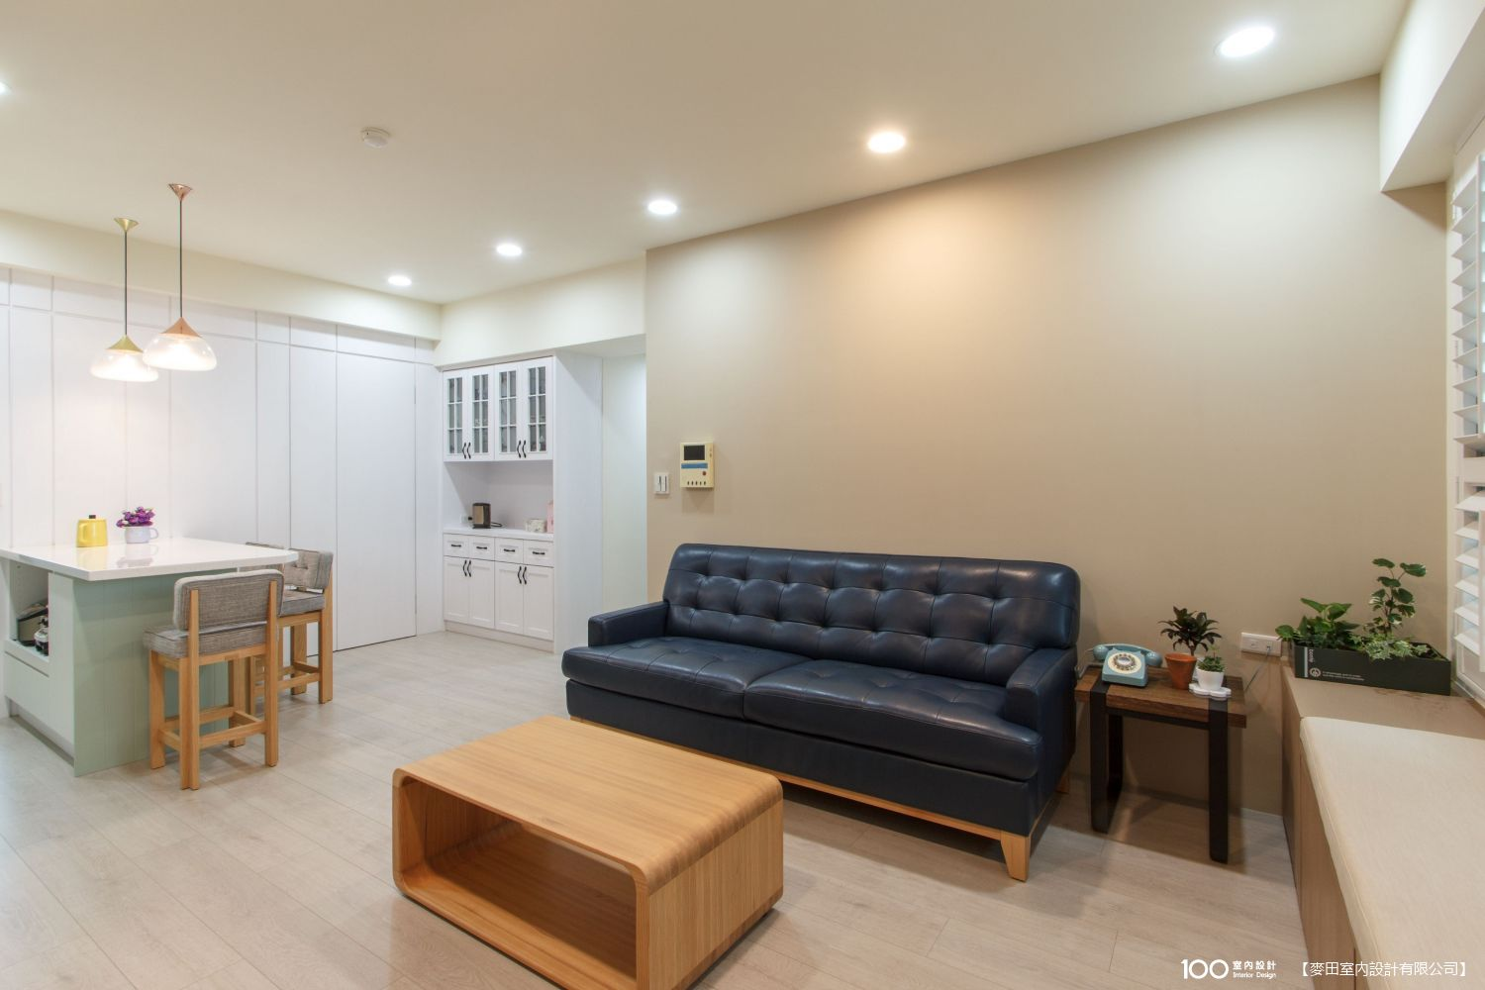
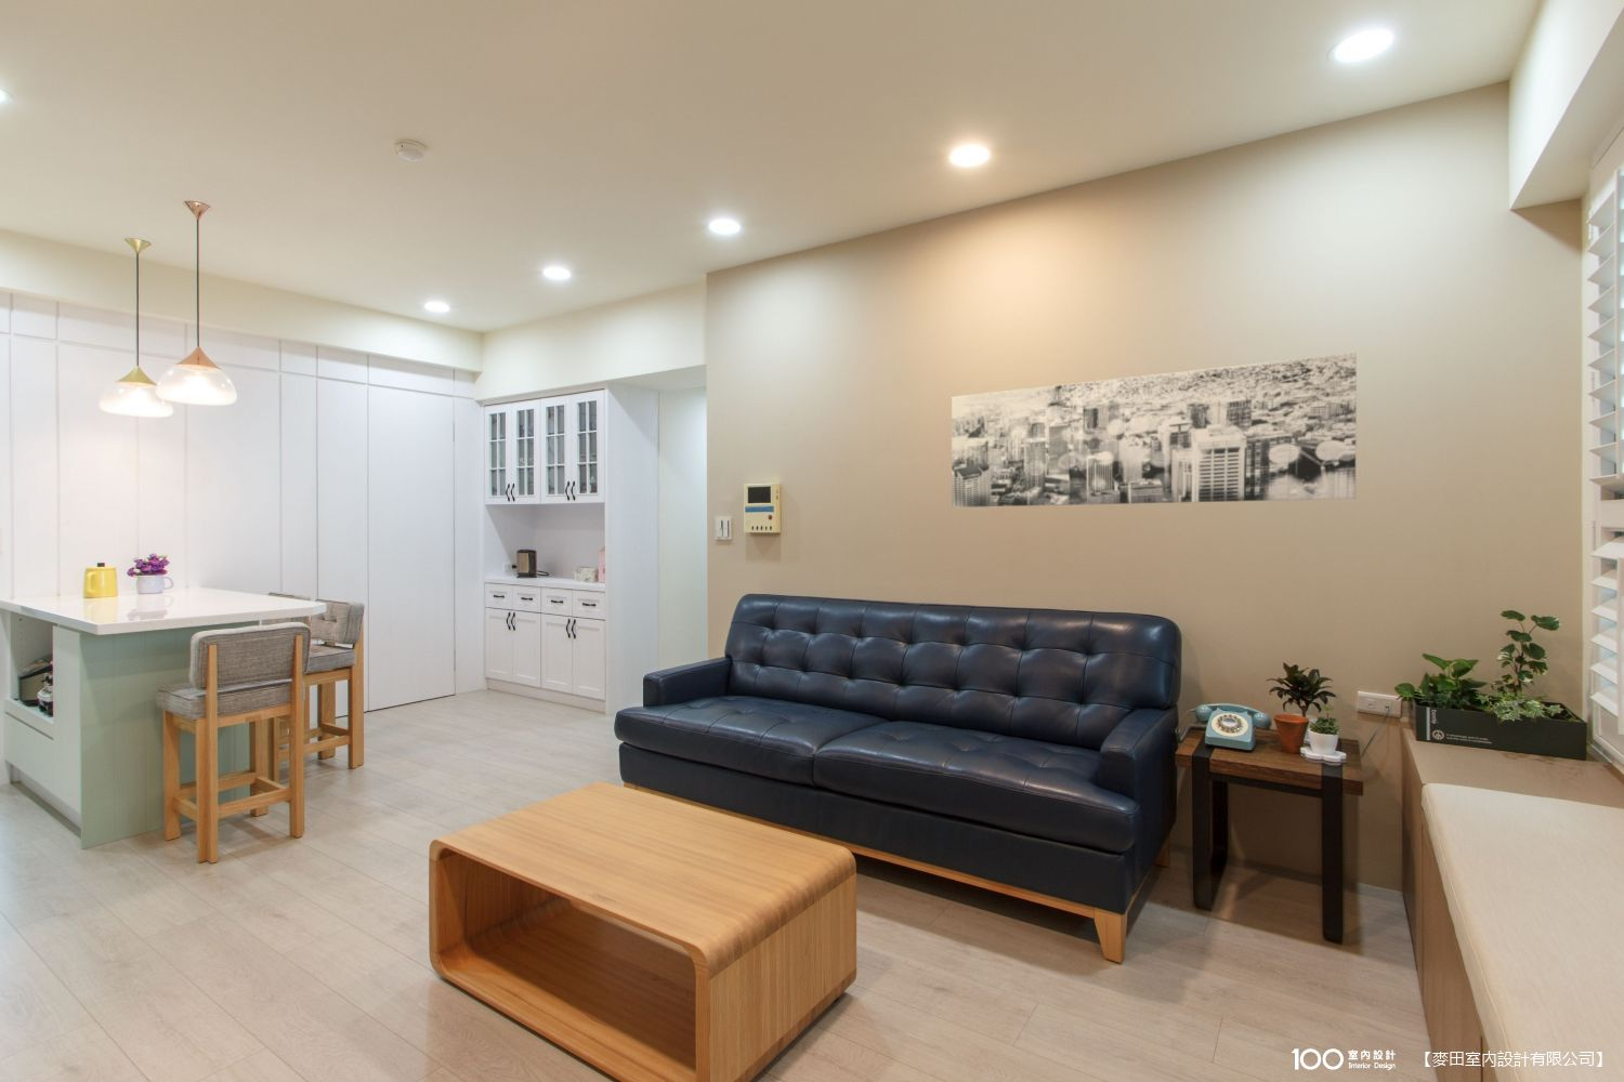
+ wall art (1127, 441)
